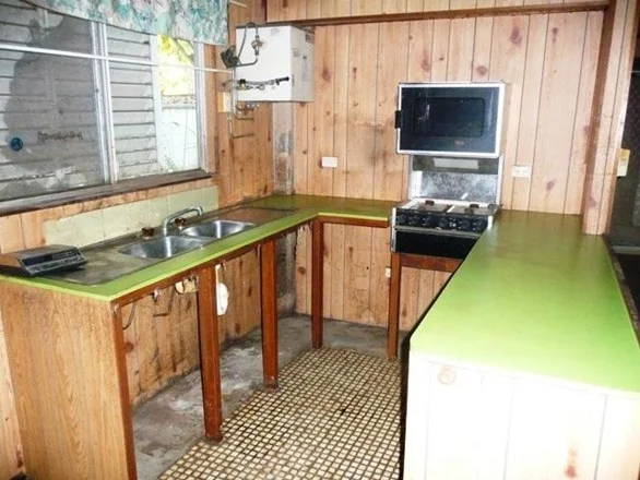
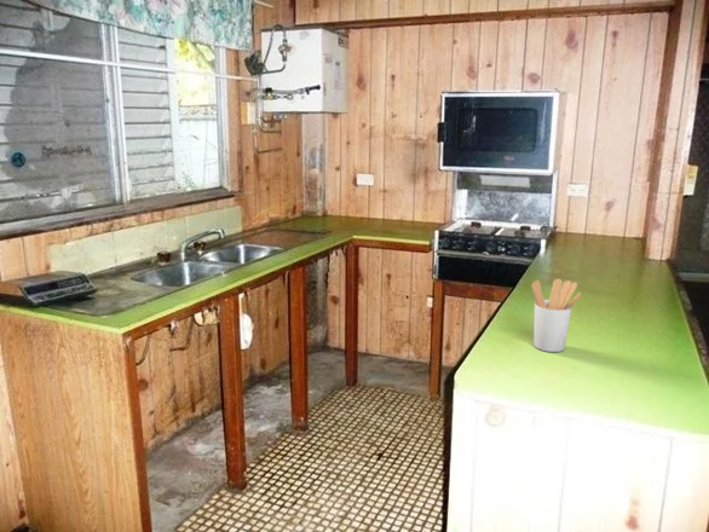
+ utensil holder (554, 313)
